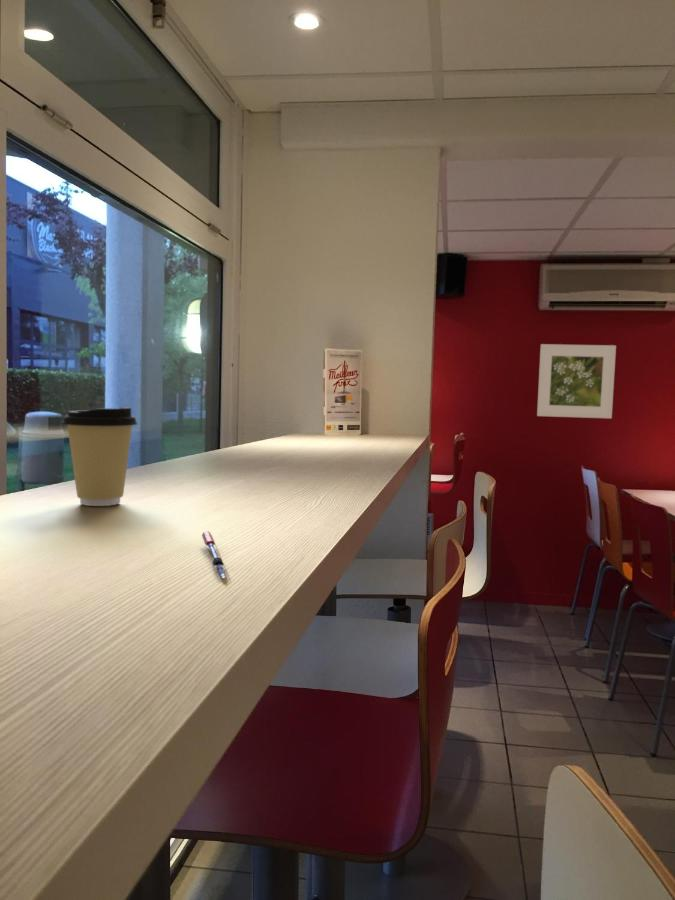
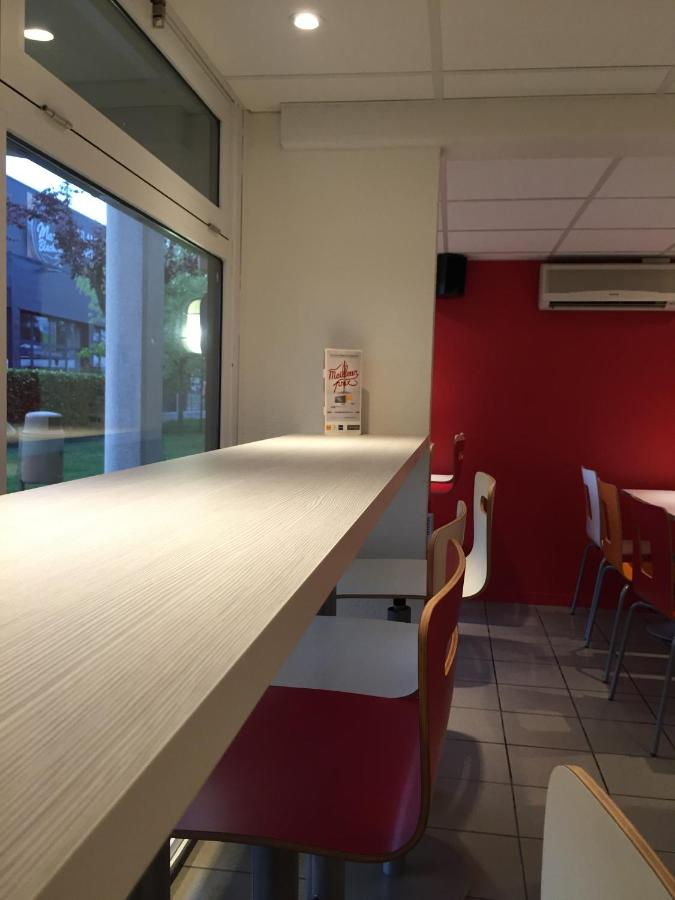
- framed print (576, 381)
- pen (214, 552)
- coffee cup (100, 455)
